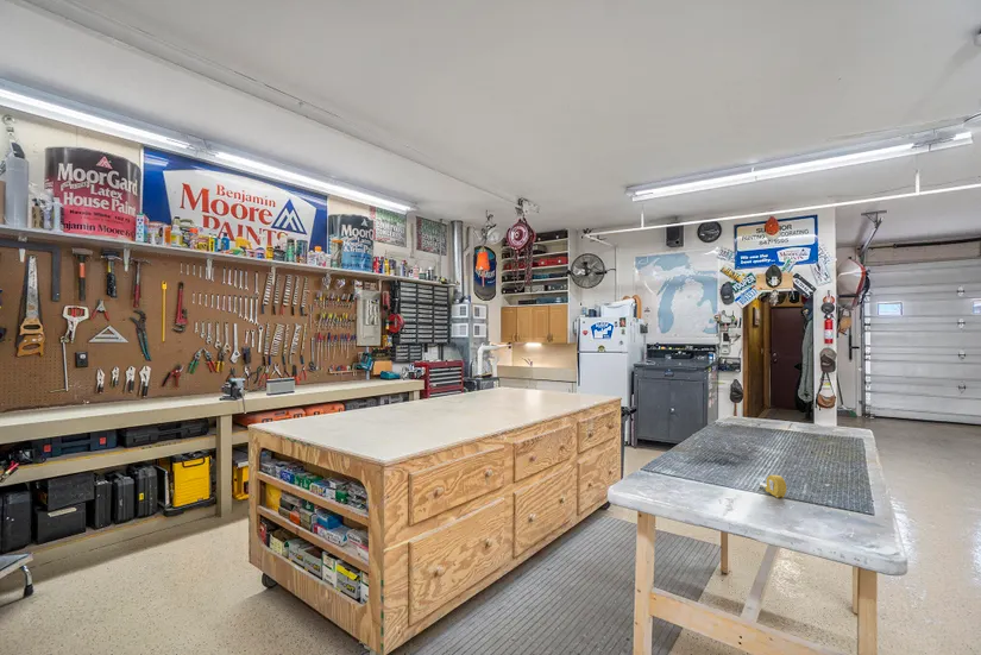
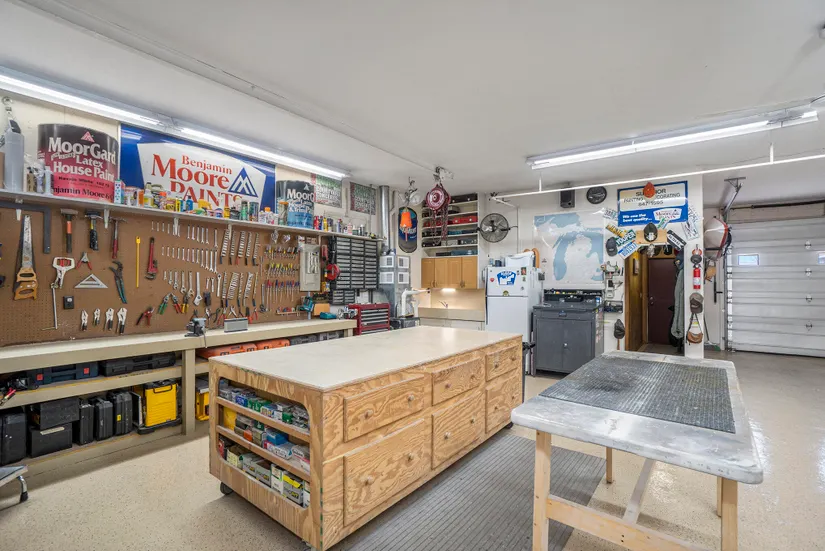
- tape measure (771, 483)
